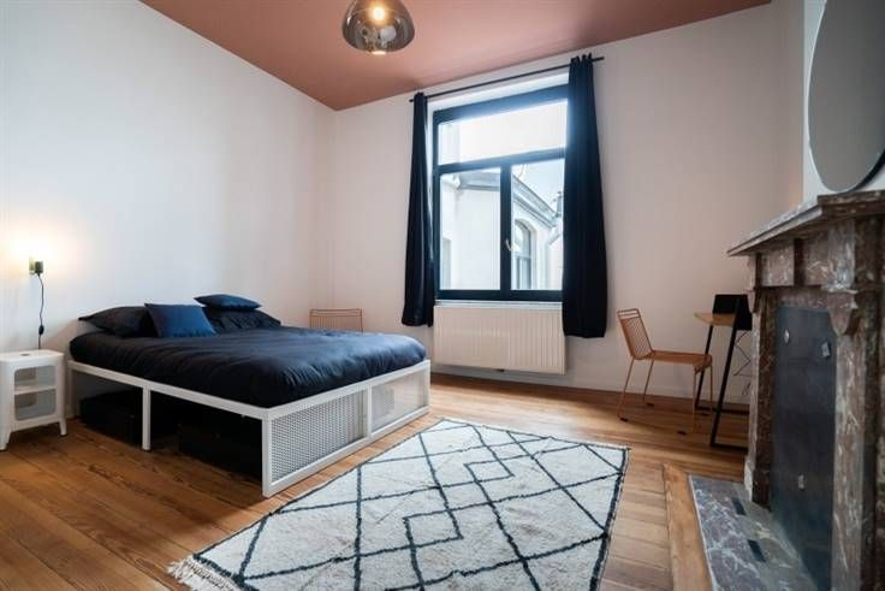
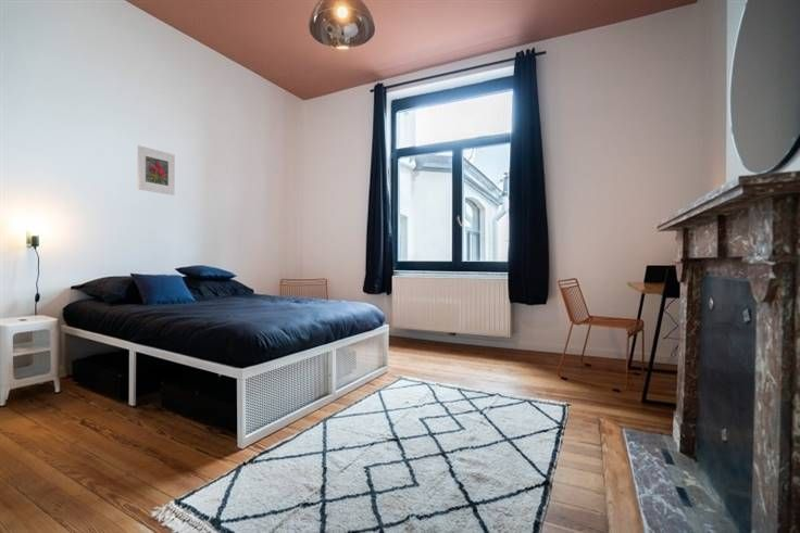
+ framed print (157, 170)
